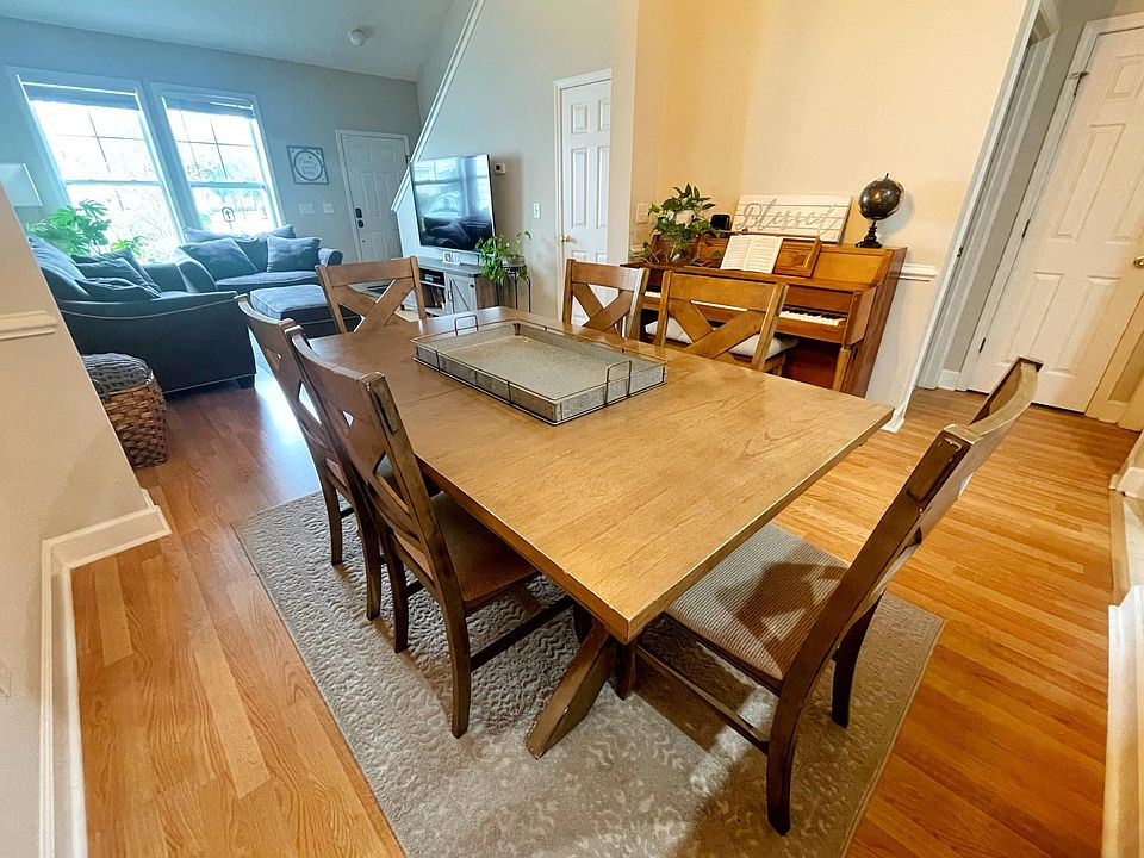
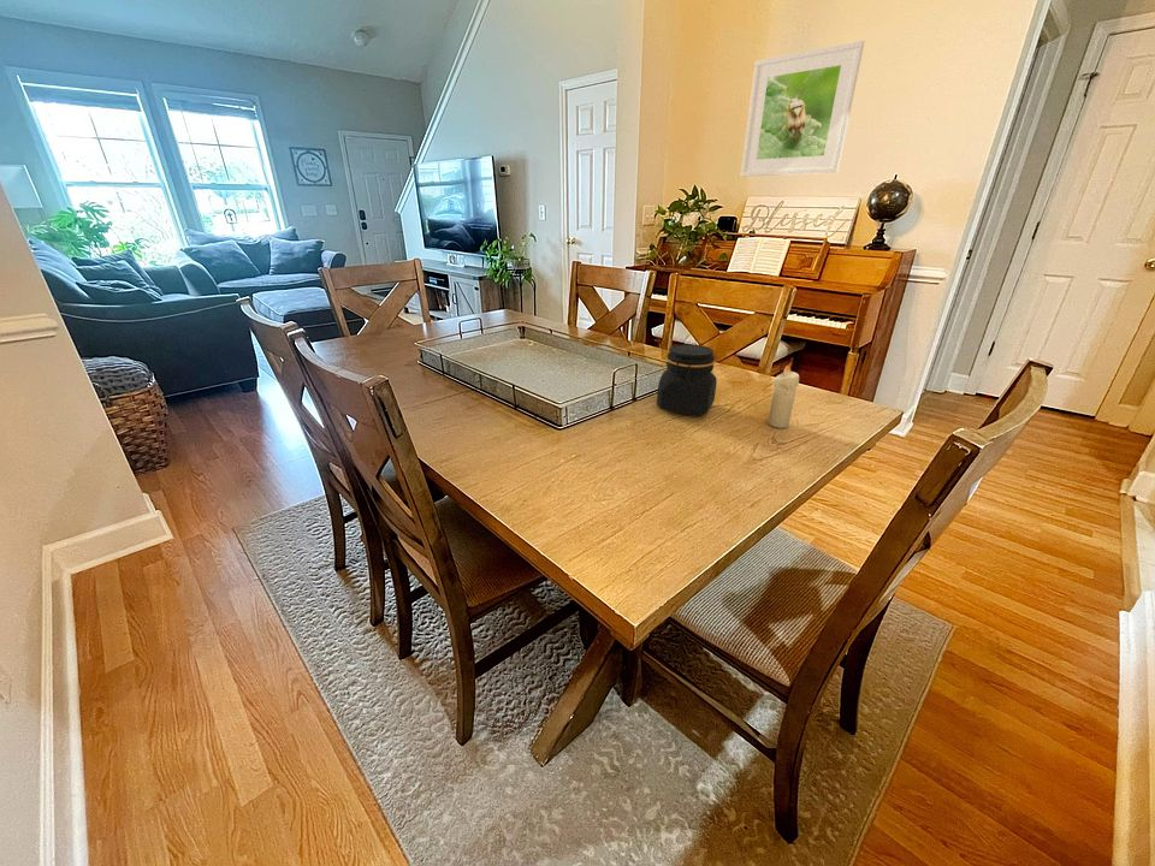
+ candle (783, 393)
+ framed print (795, 115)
+ jar (688, 379)
